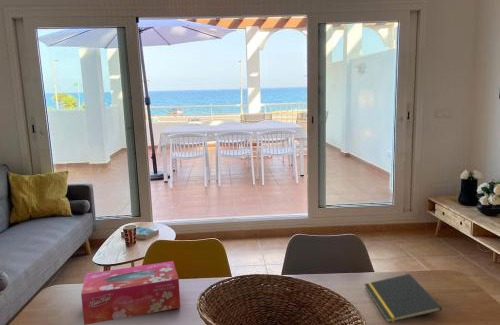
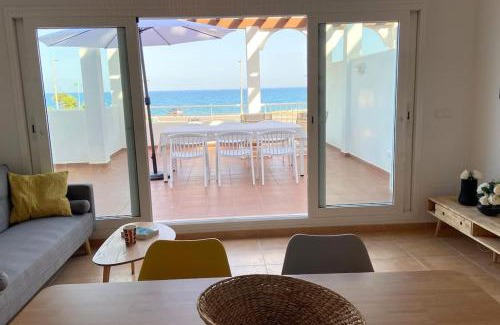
- notepad (399, 296)
- tissue box (132, 290)
